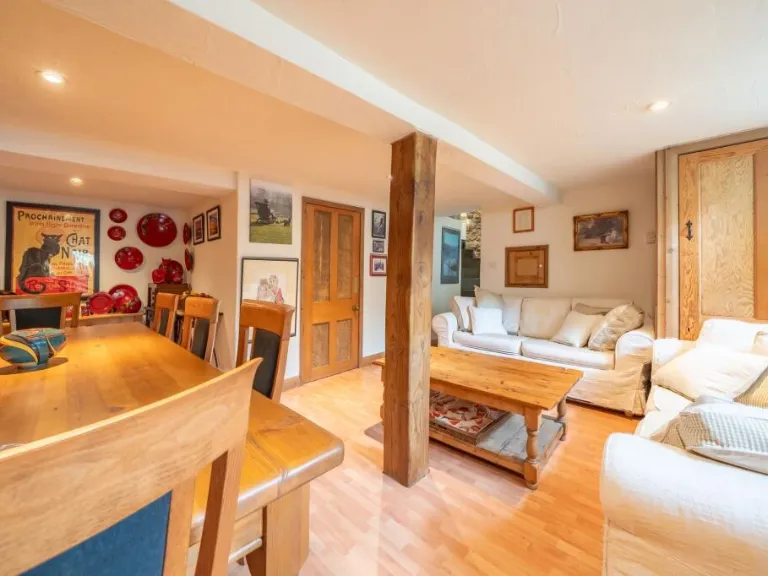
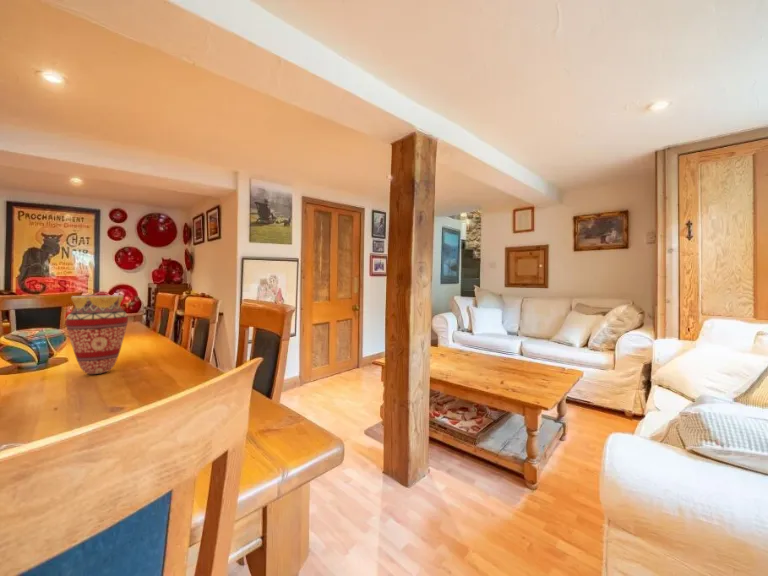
+ vase (98, 334)
